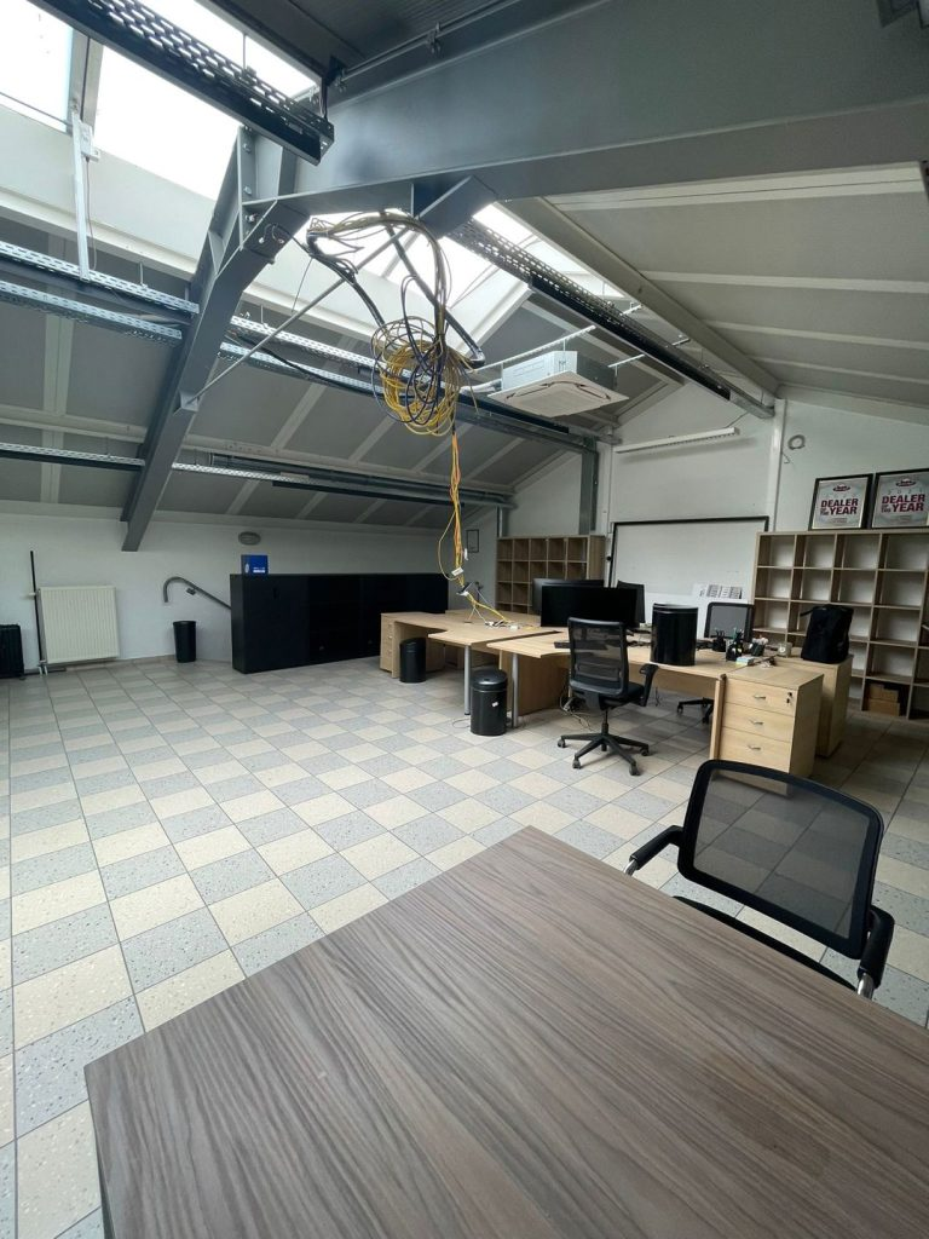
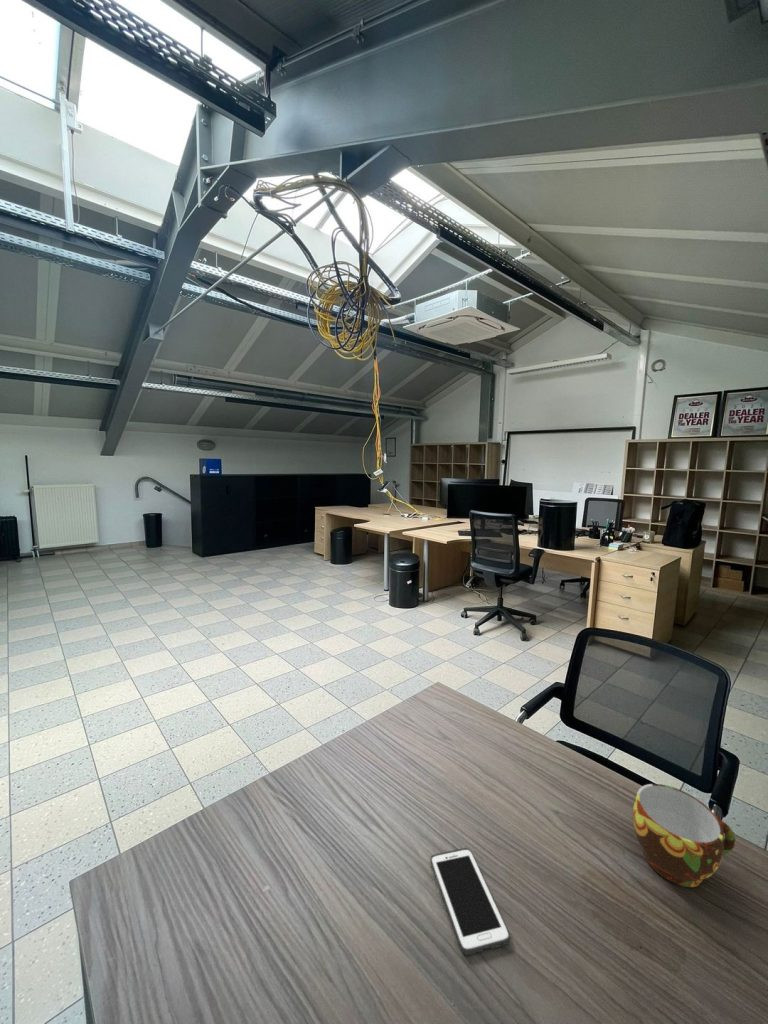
+ cup (678, 835)
+ cell phone (466, 895)
